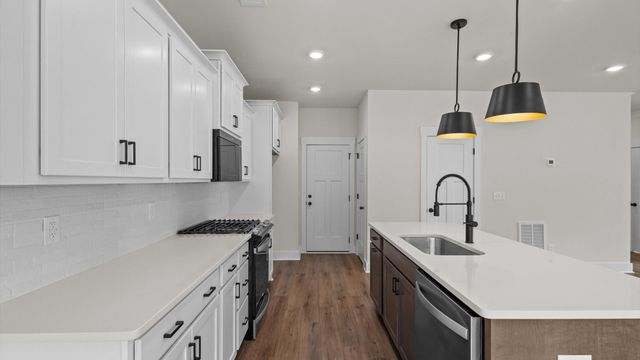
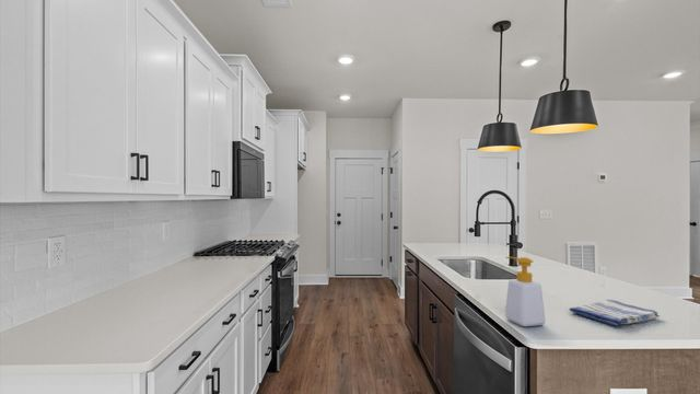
+ soap bottle (520, 288)
+ dish towel (612, 311)
